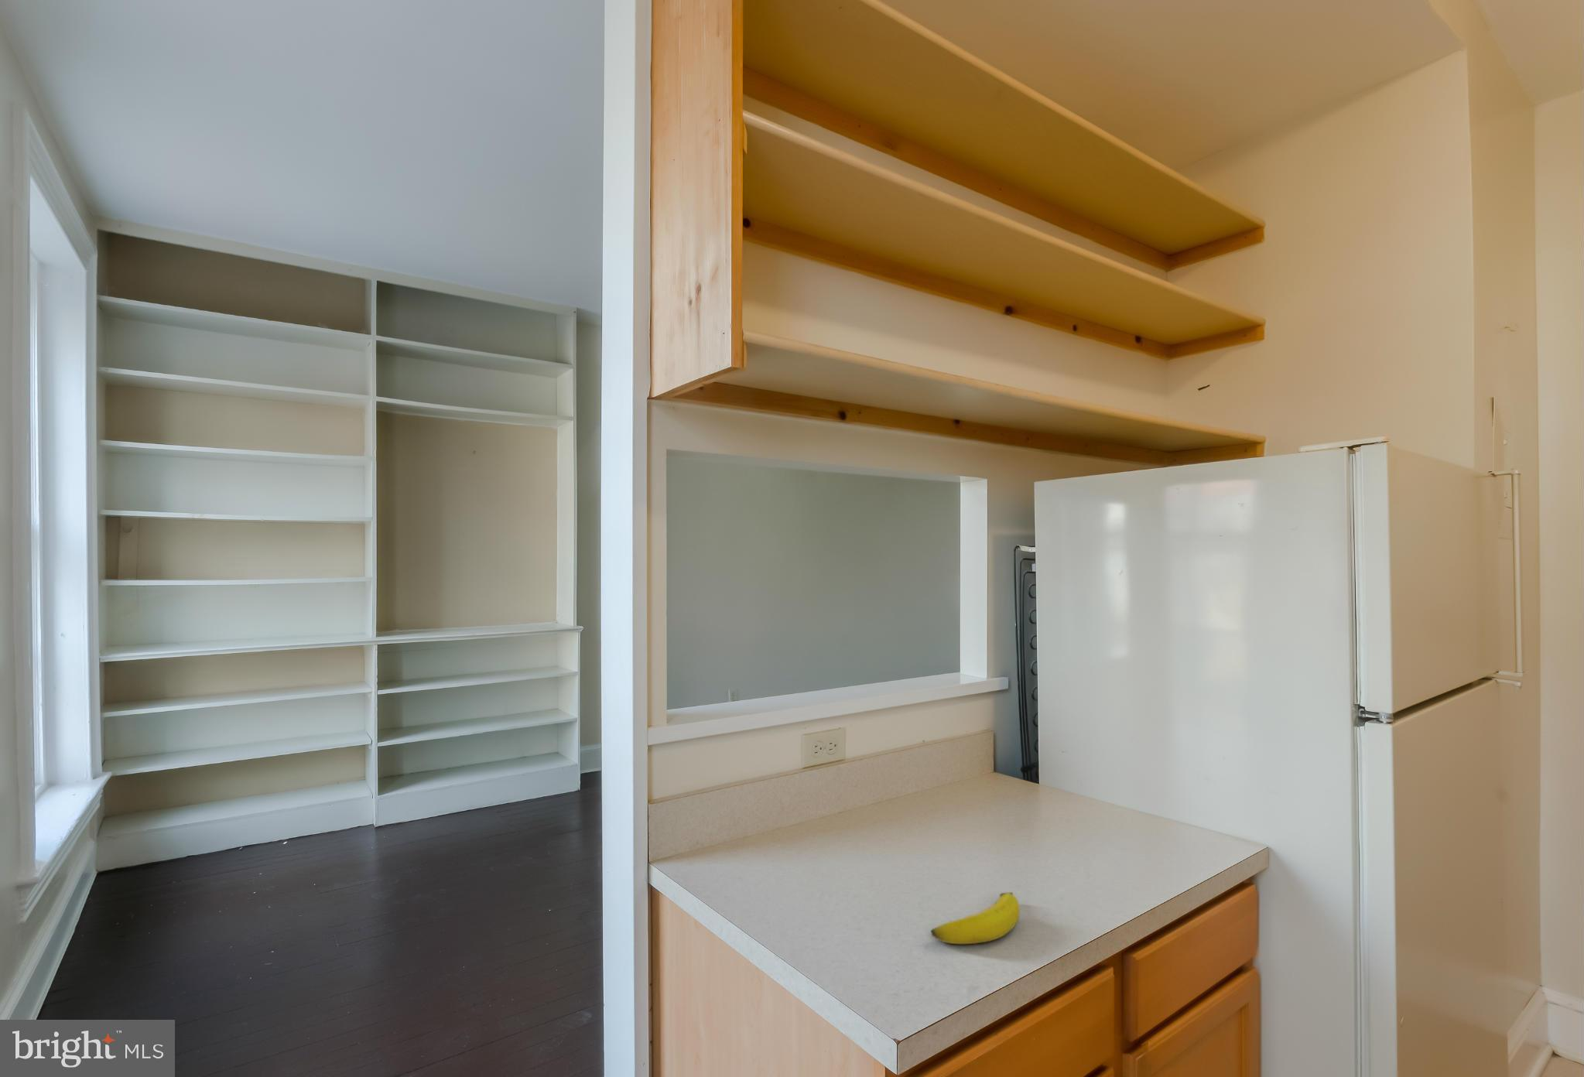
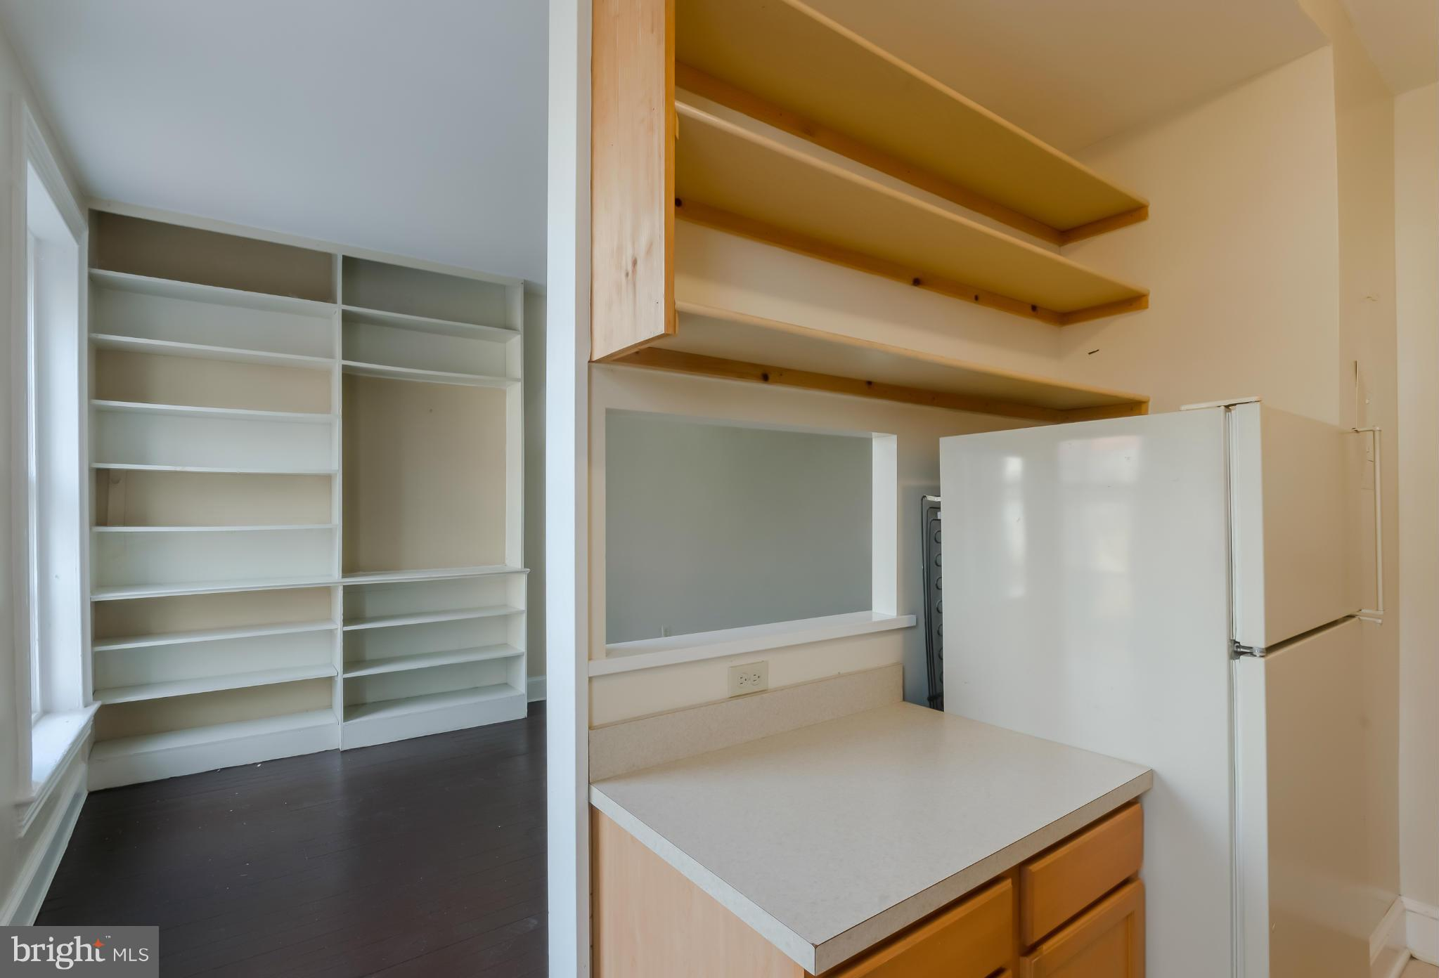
- banana (988, 912)
